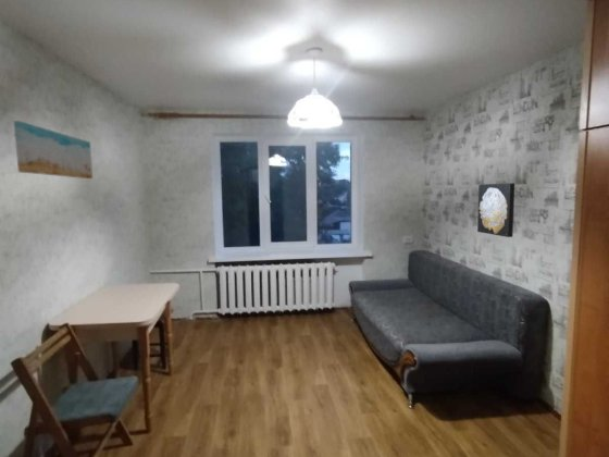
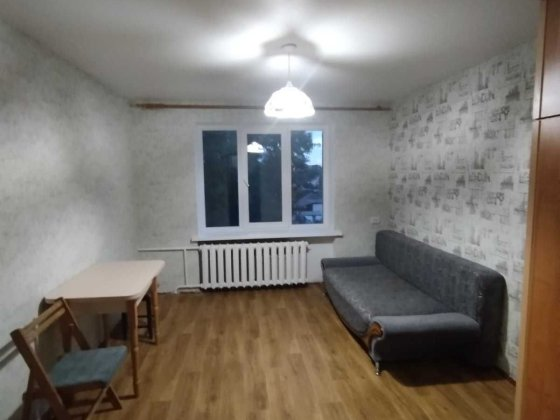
- wall art (495, 209)
- wall art (58, 155)
